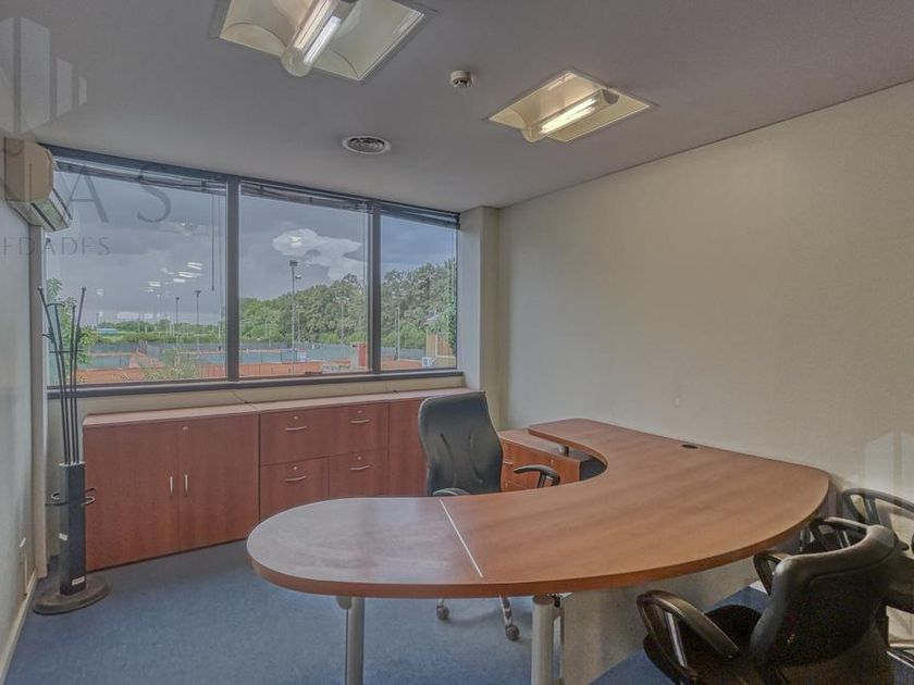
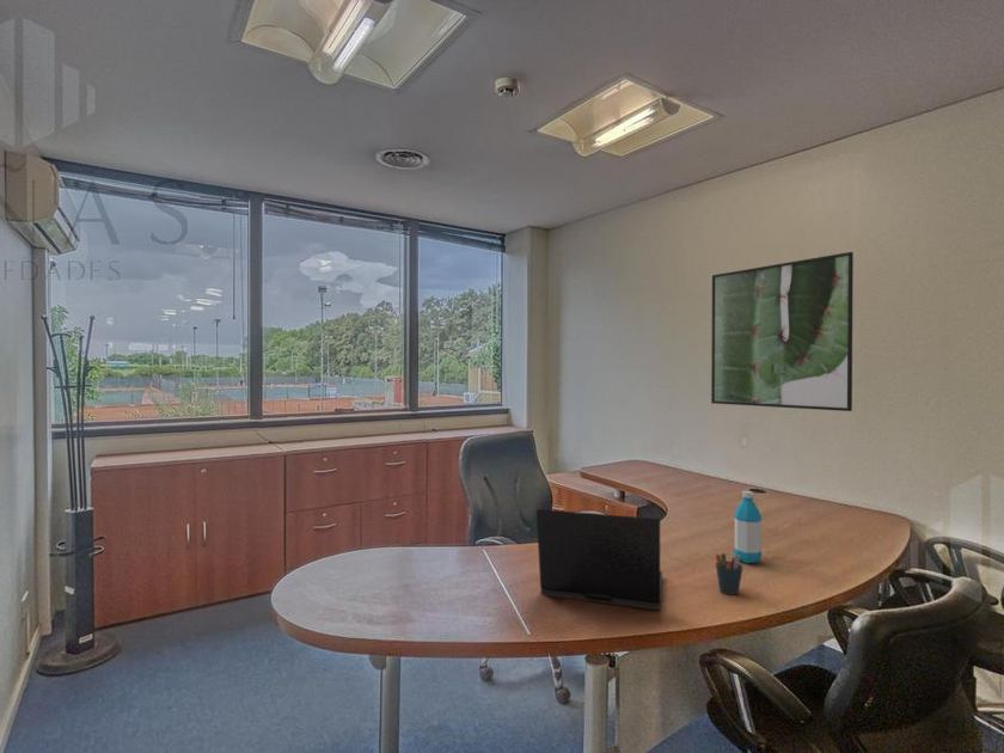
+ pen holder (728, 570)
+ laptop (602, 544)
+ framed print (775, 336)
+ water bottle (747, 526)
